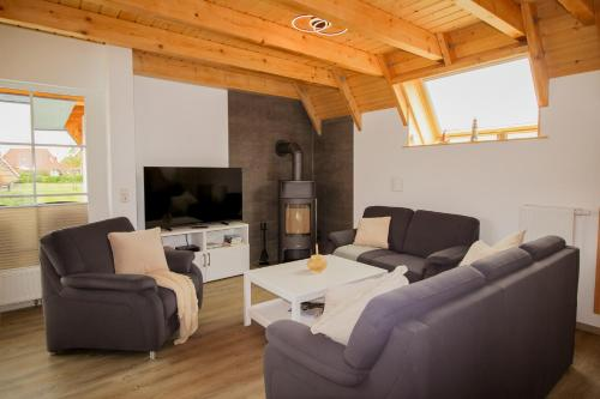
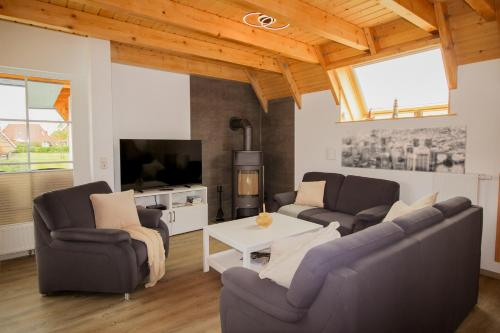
+ wall art (394, 149)
